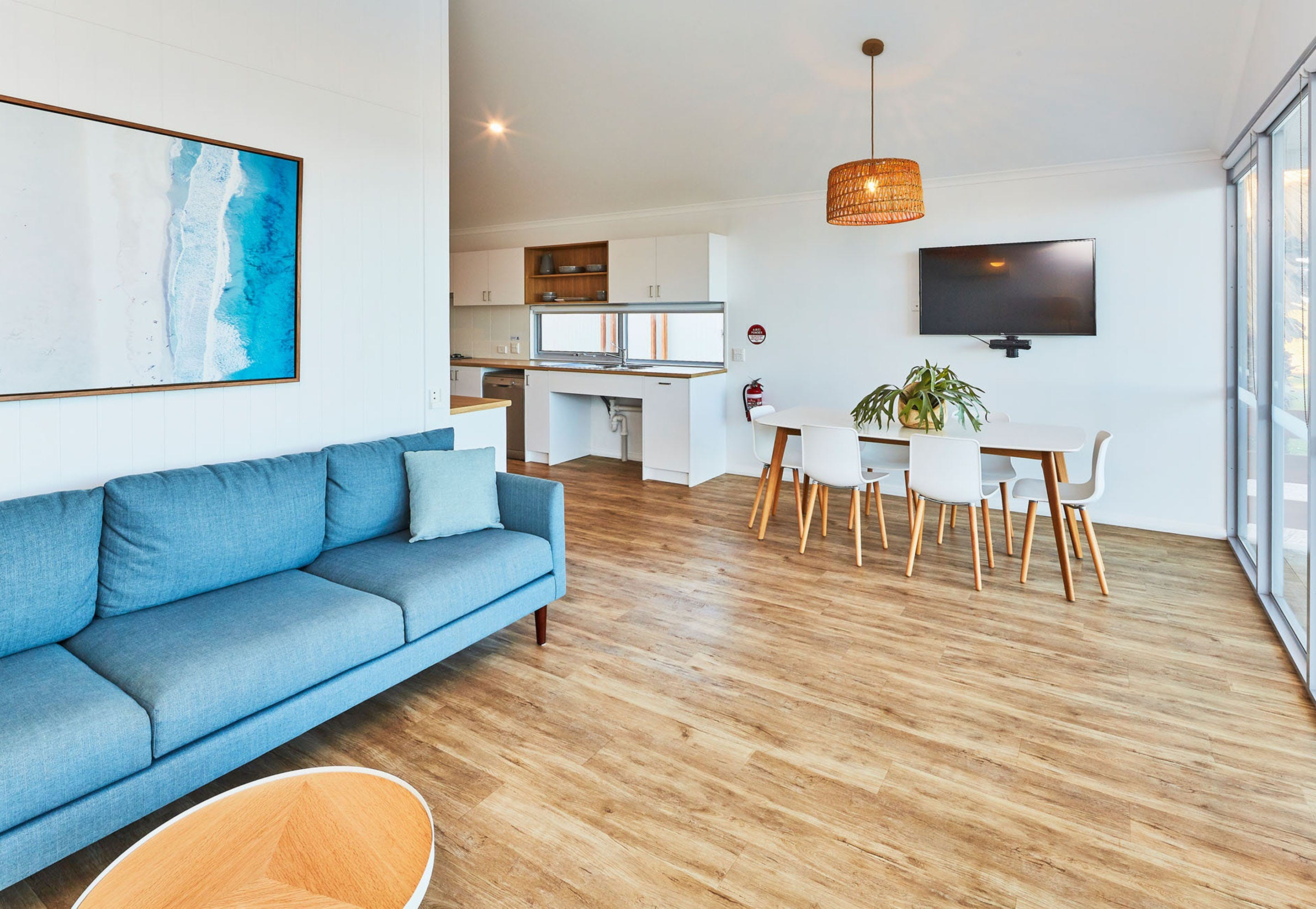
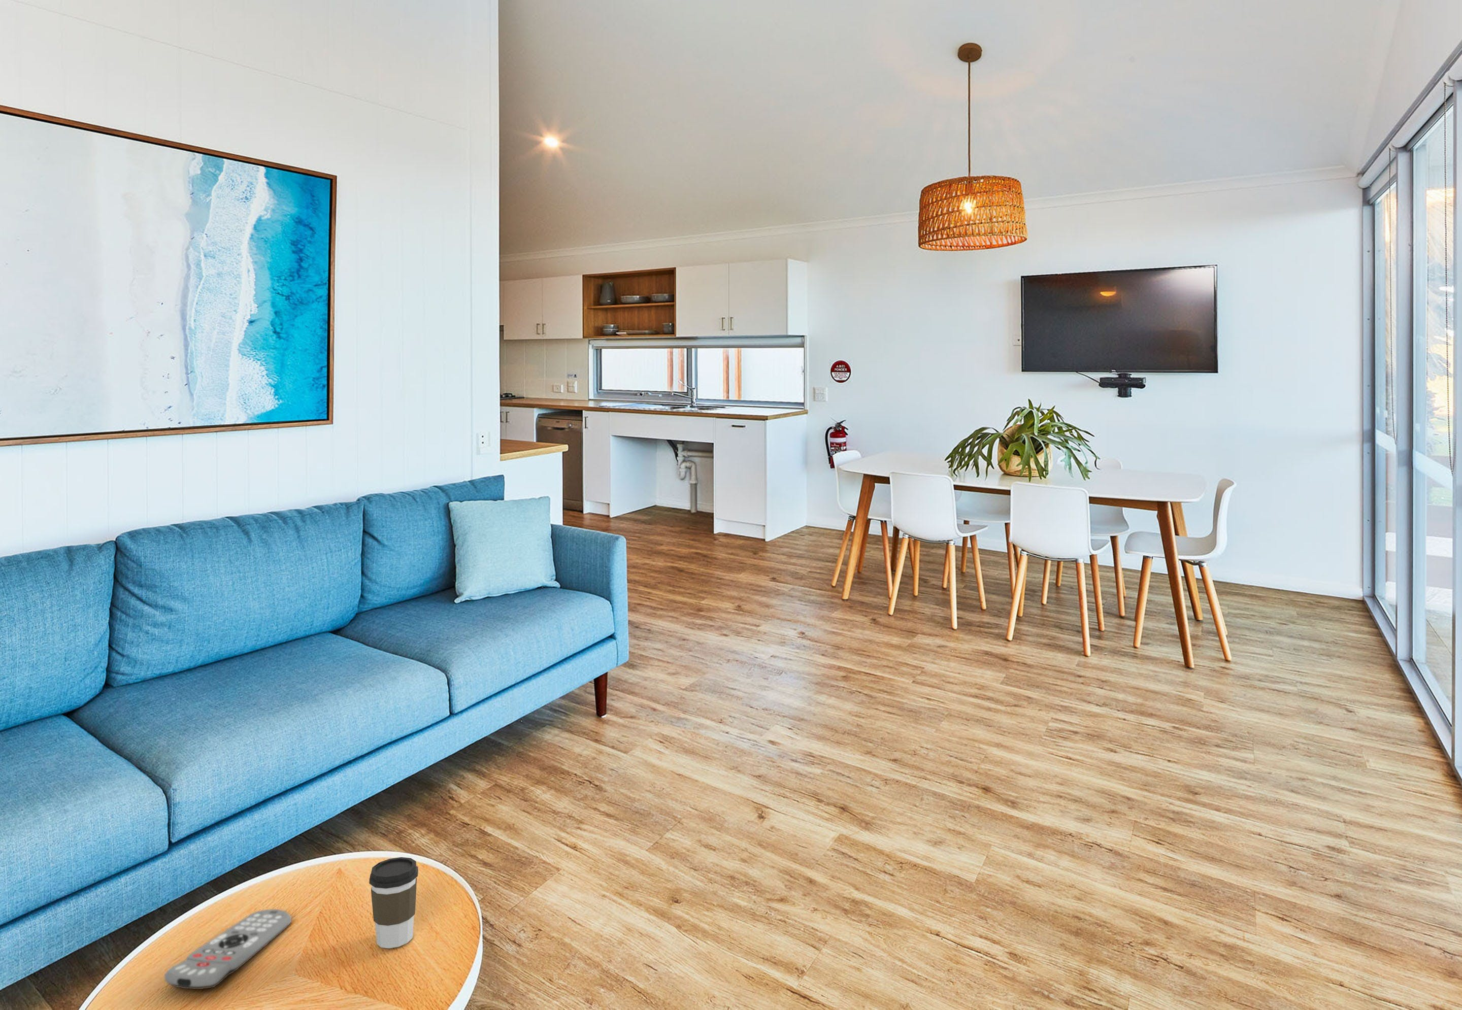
+ coffee cup (394, 902)
+ remote control (236, 946)
